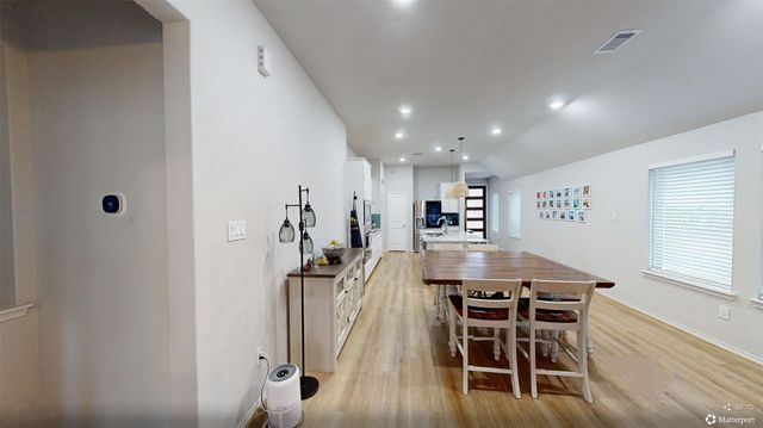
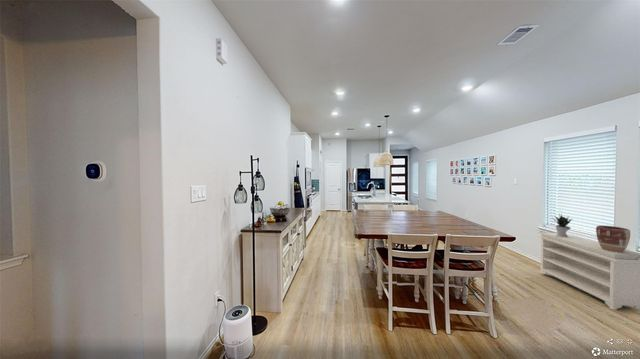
+ potted plant (562, 224)
+ bench (585, 265)
+ ceramic pot (612, 238)
